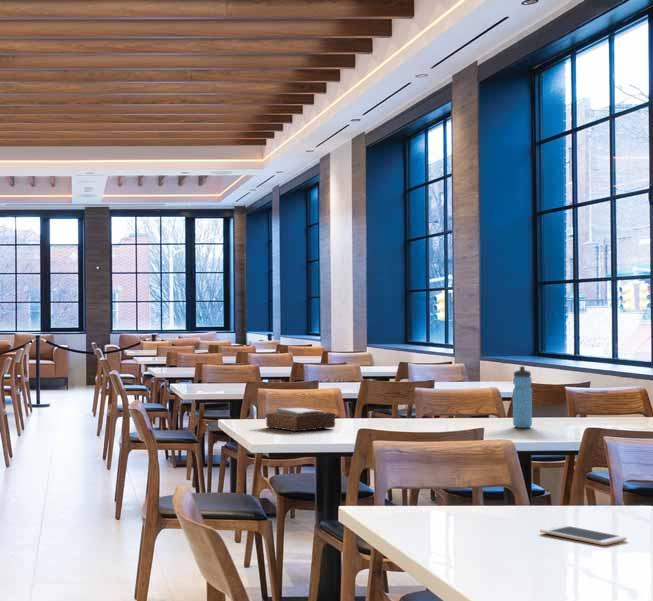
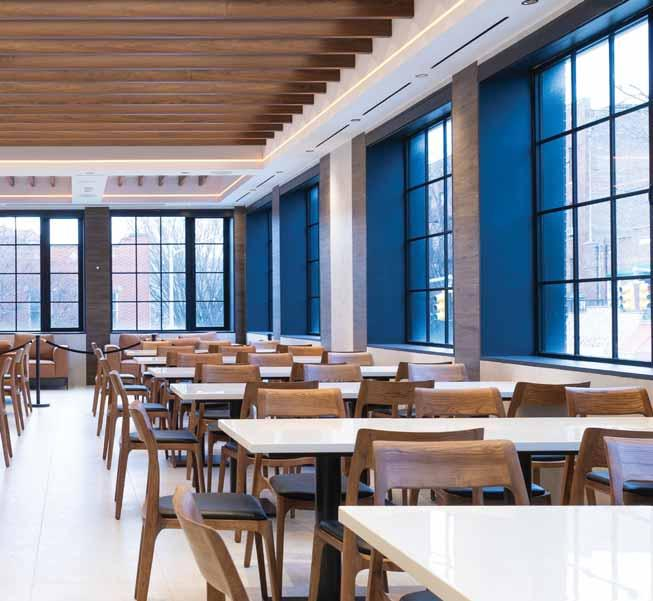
- water bottle (522, 396)
- cell phone (582, 534)
- napkin holder (300, 418)
